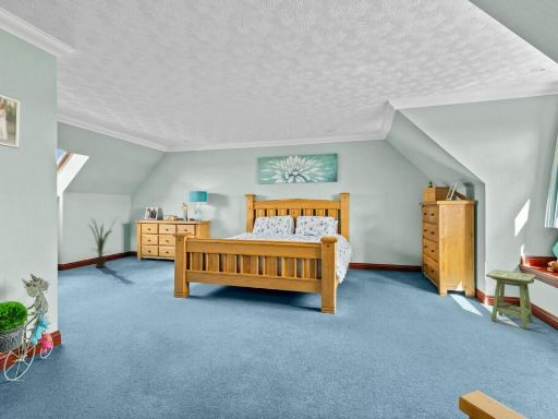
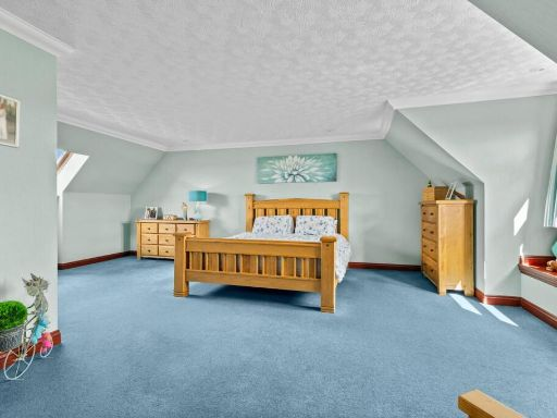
- house plant (97, 241)
- side table (510, 303)
